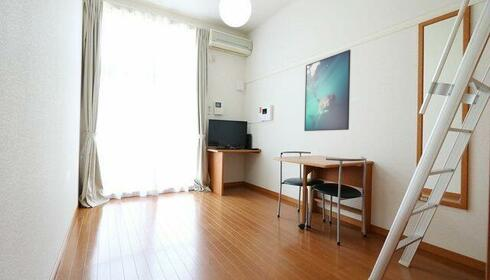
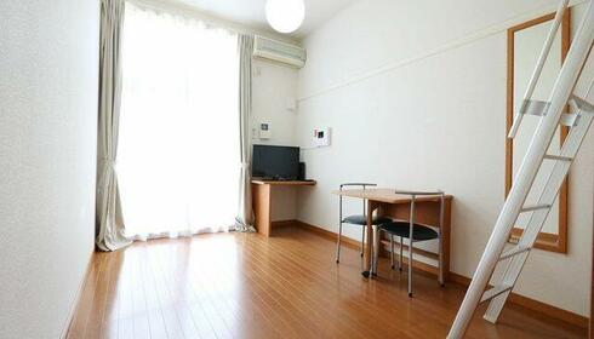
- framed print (325, 94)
